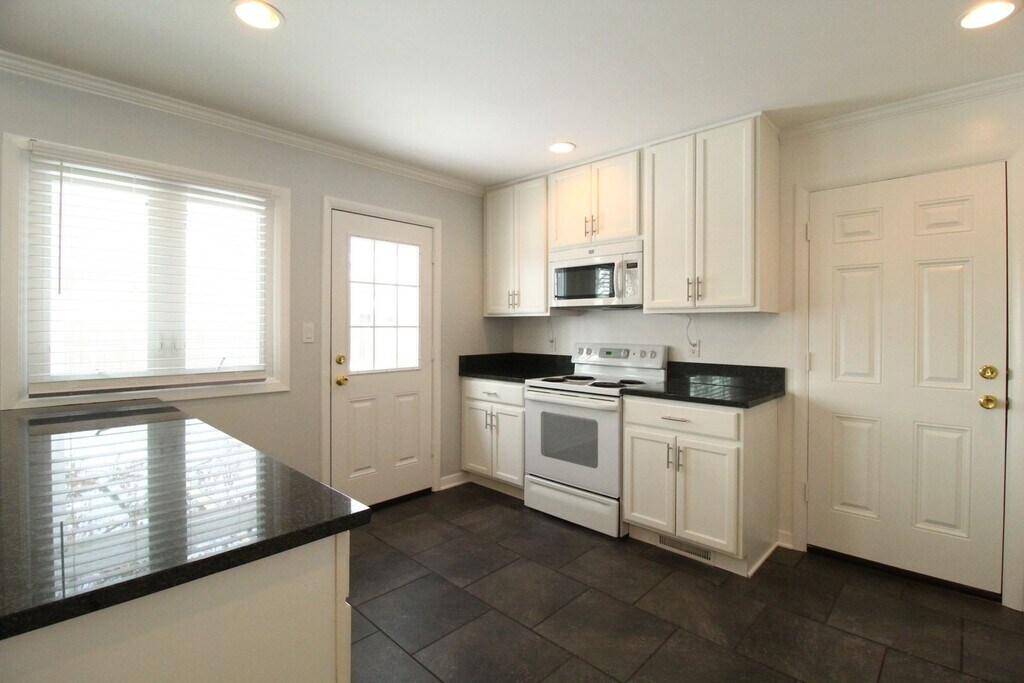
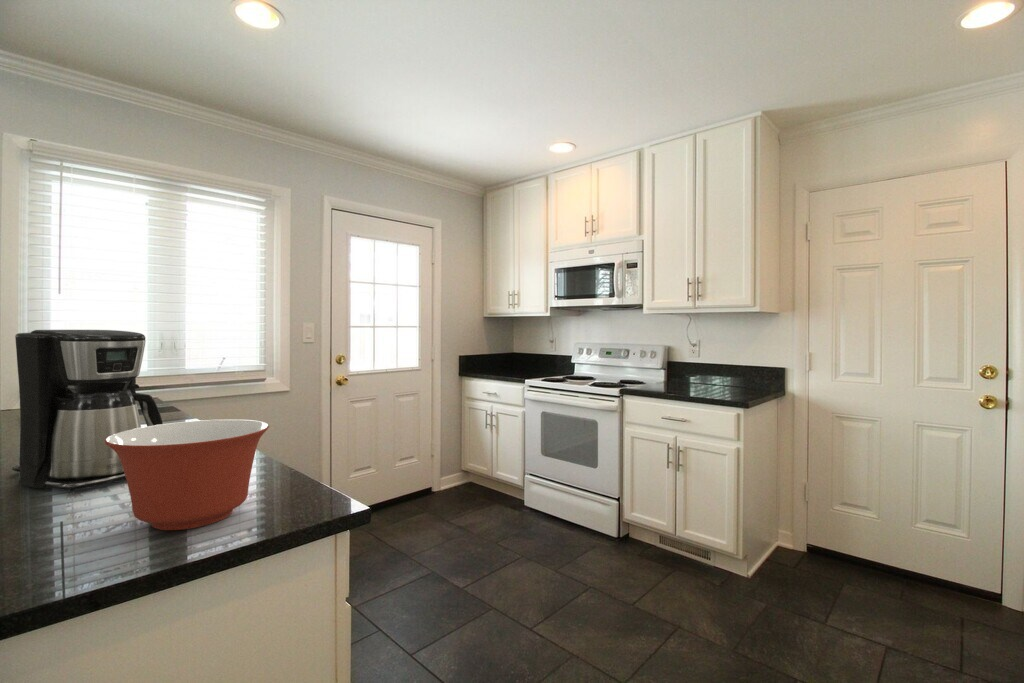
+ mixing bowl (193, 473)
+ coffee maker (92, 401)
